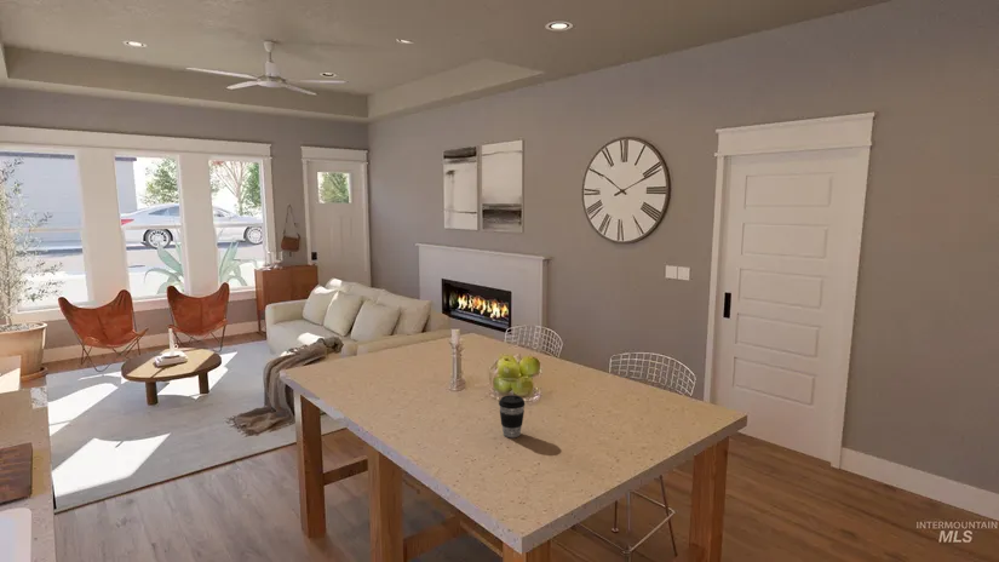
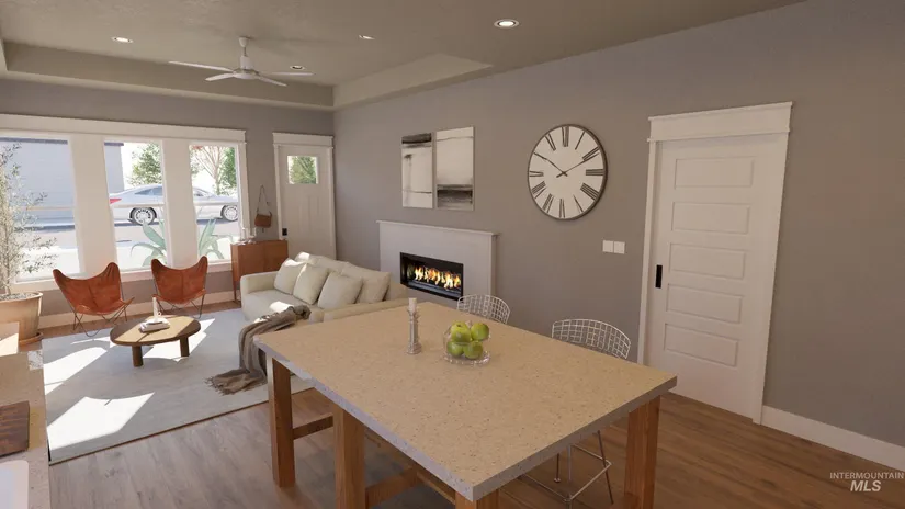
- coffee cup (511, 415)
